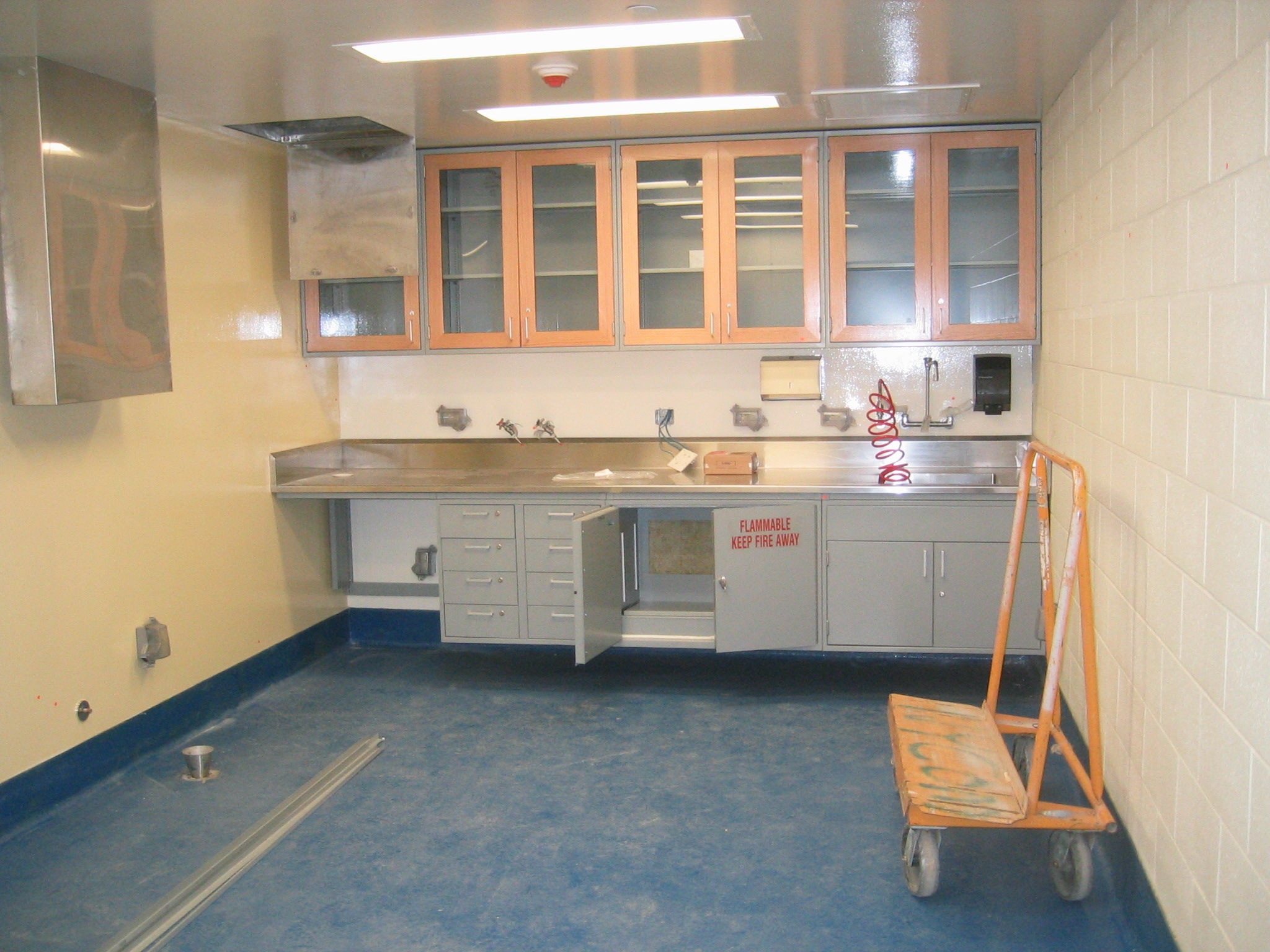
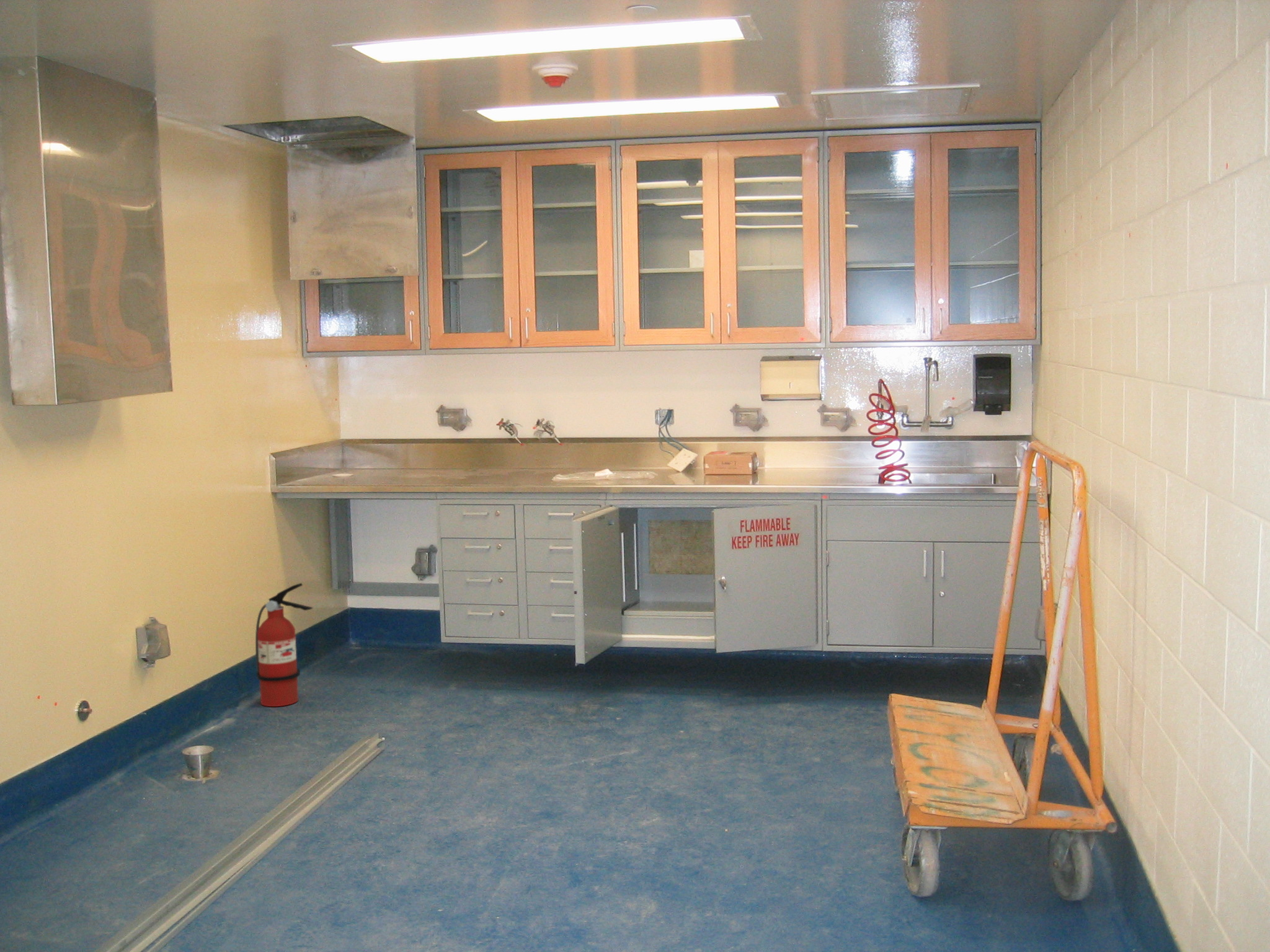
+ fire extinguisher (285, 643)
